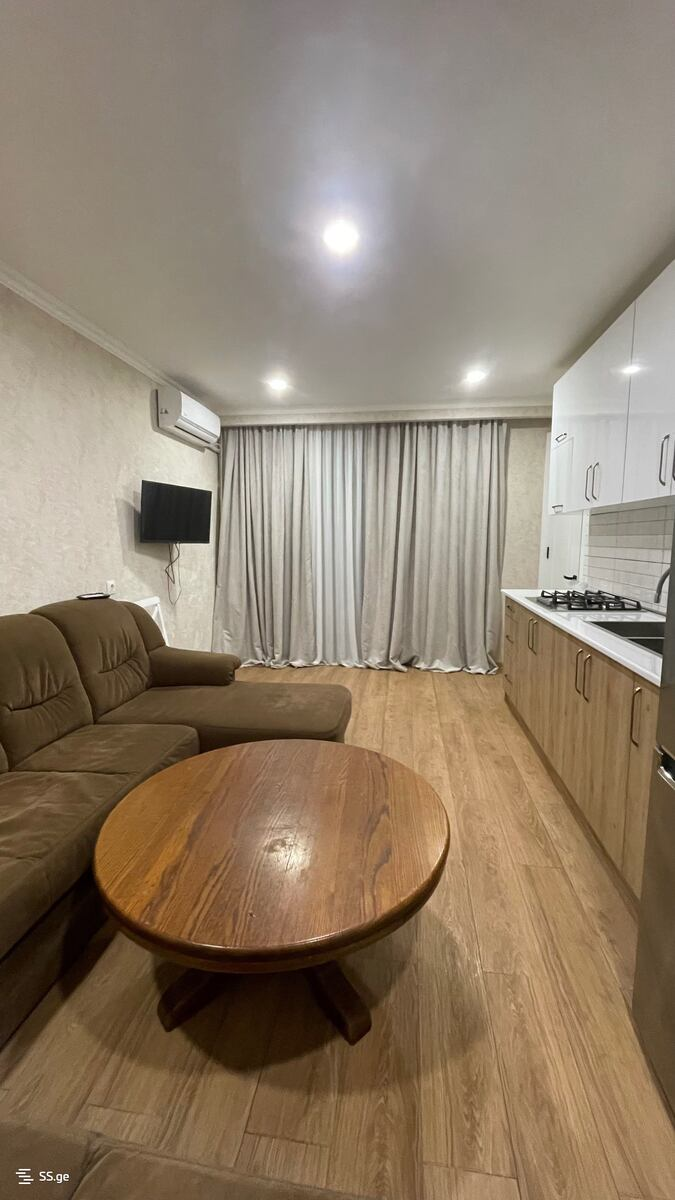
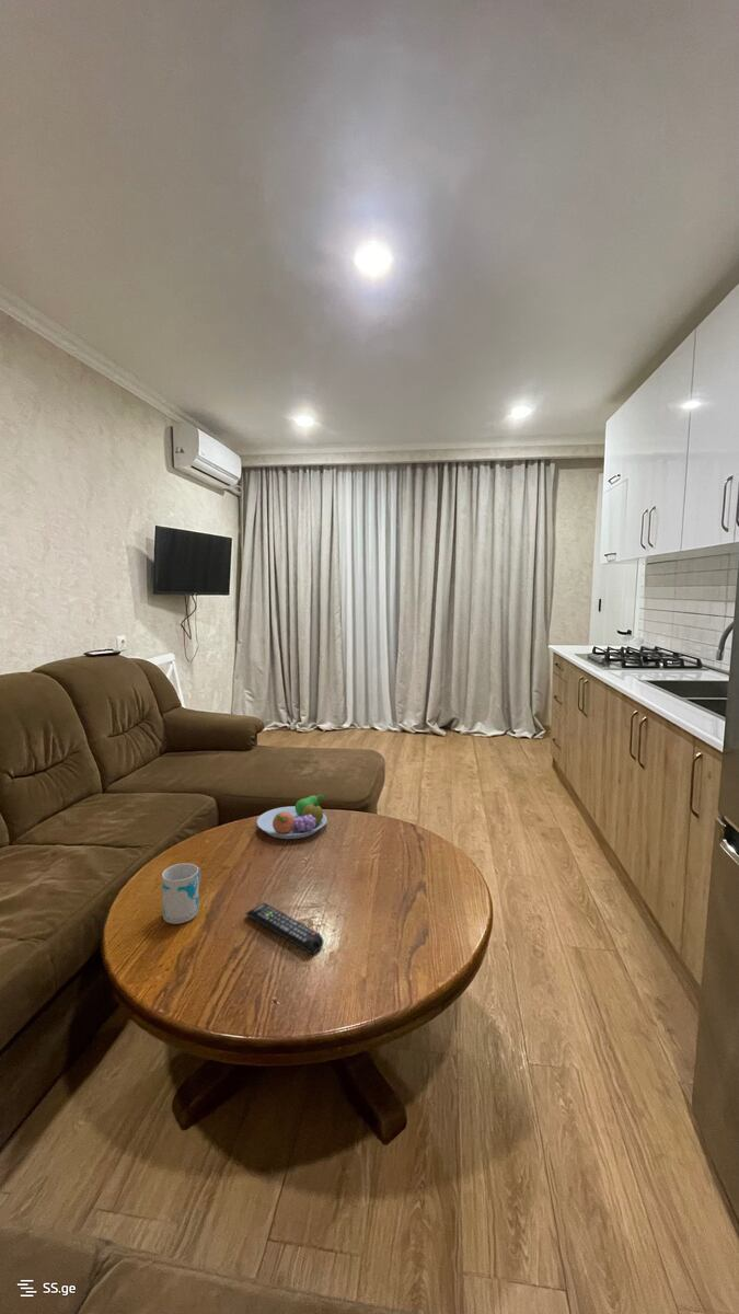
+ fruit bowl (295, 812)
+ remote control (282, 926)
+ mug (185, 888)
